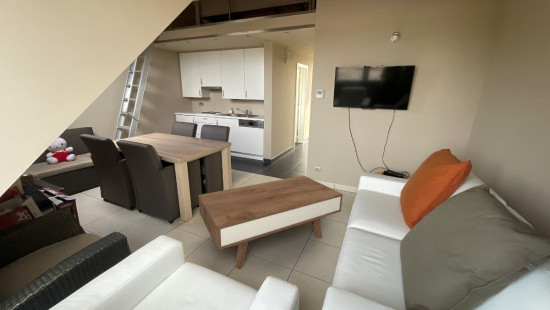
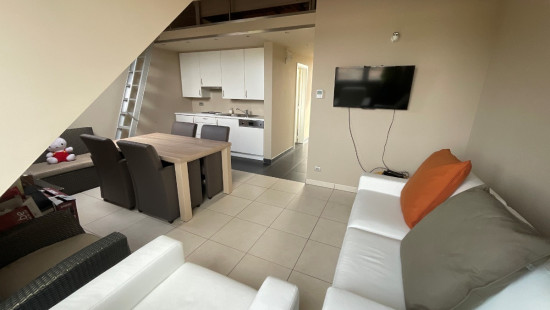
- coffee table (270, 215)
